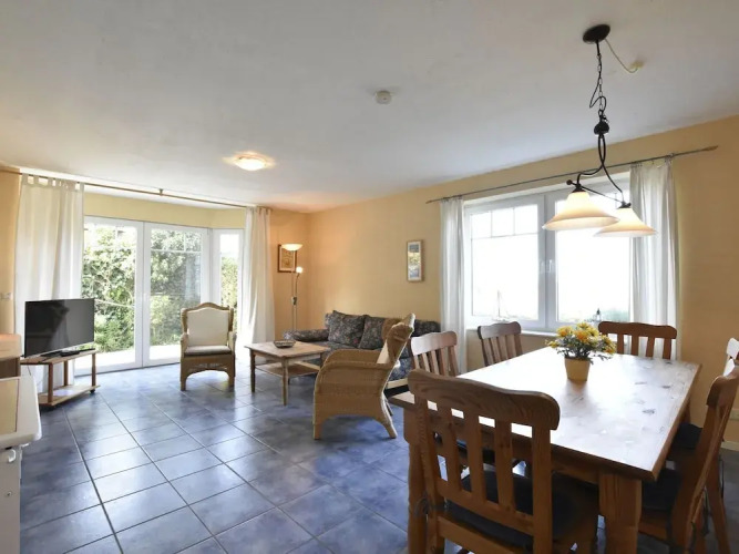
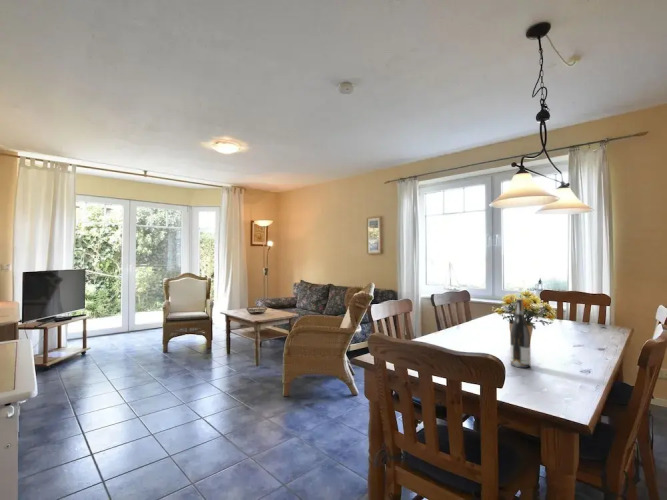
+ wine bottle (520, 332)
